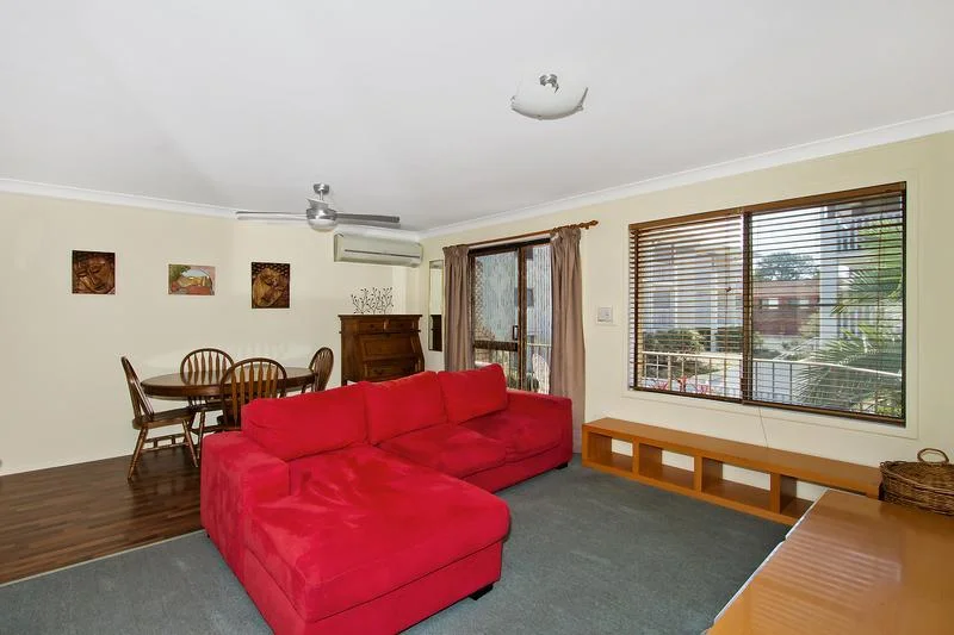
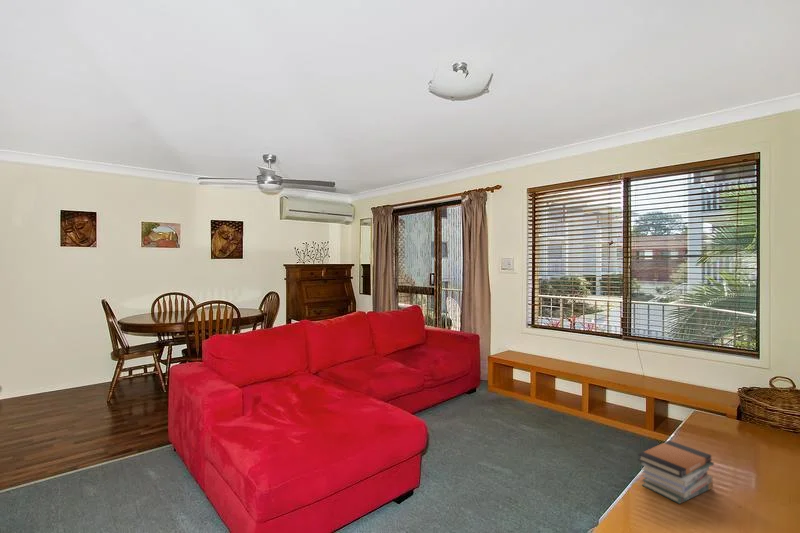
+ book stack (675, 470)
